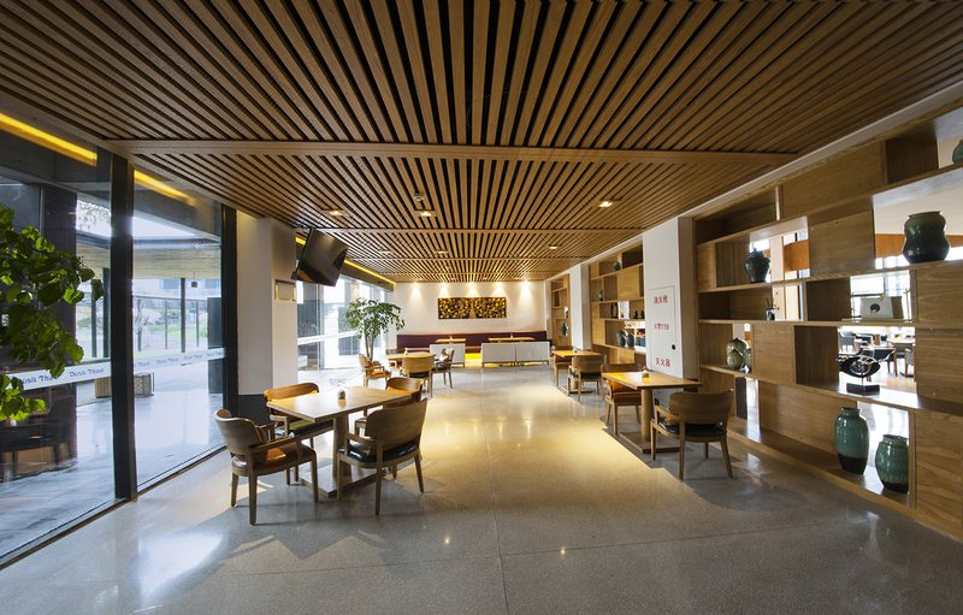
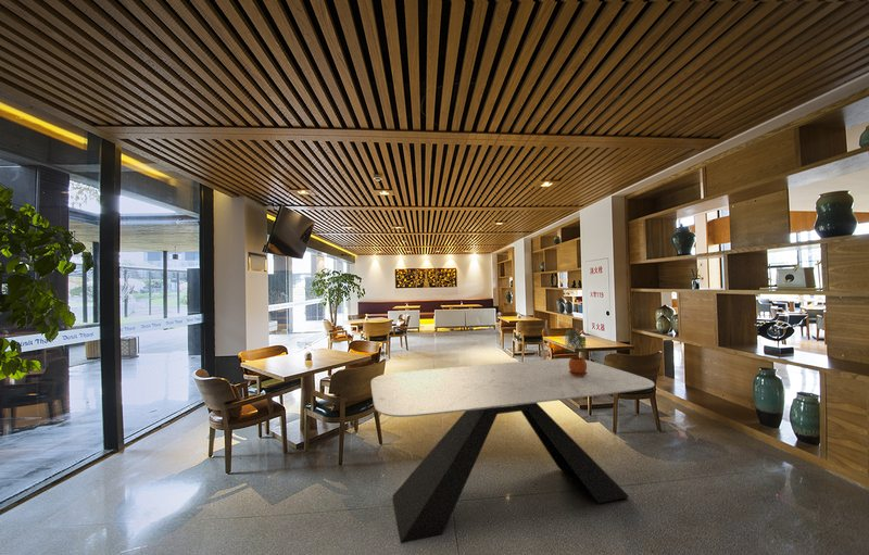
+ dining table (489, 431)
+ potted plant (577, 352)
